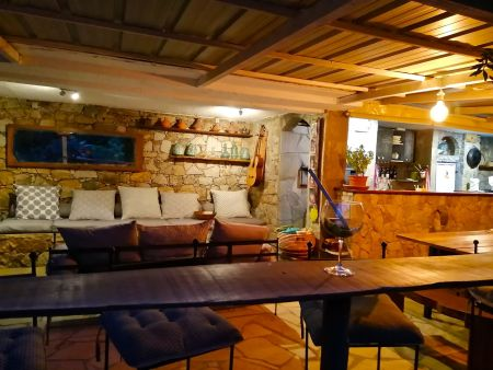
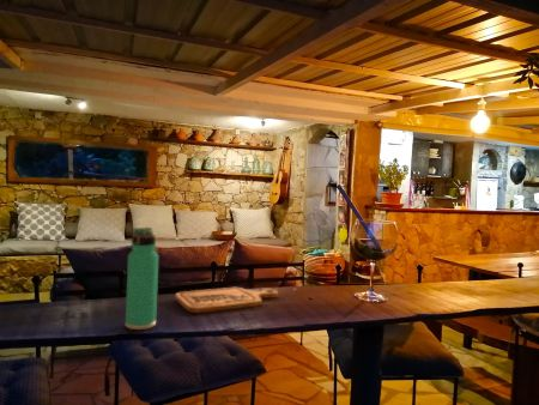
+ thermos bottle (143, 276)
+ cutting board (231, 297)
